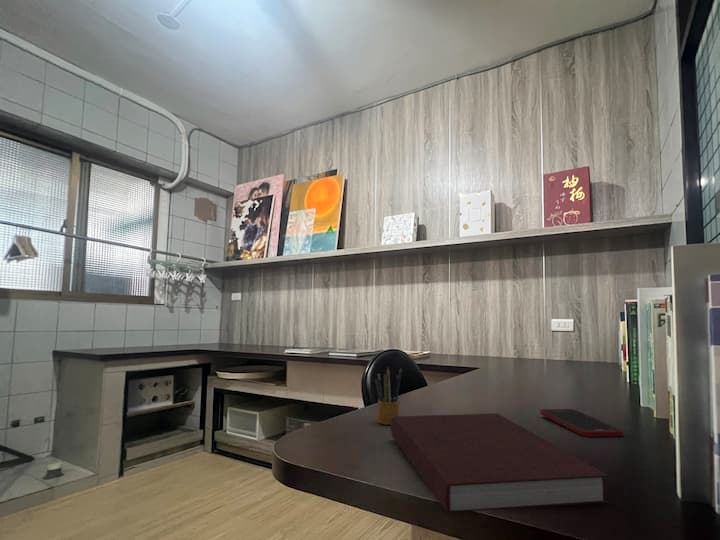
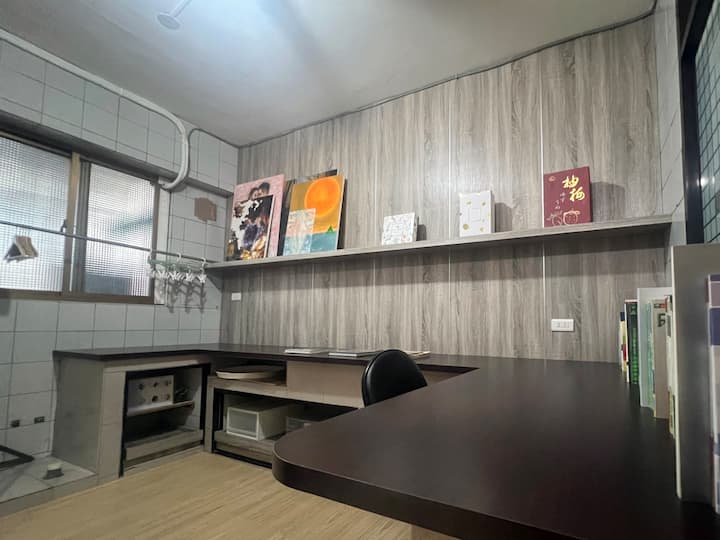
- pencil box (389, 395)
- cell phone (578, 421)
- notebook (478, 451)
